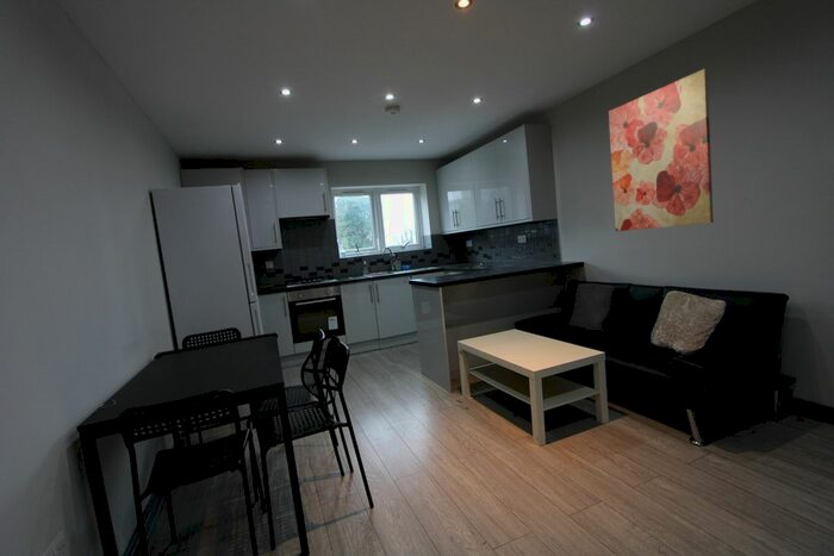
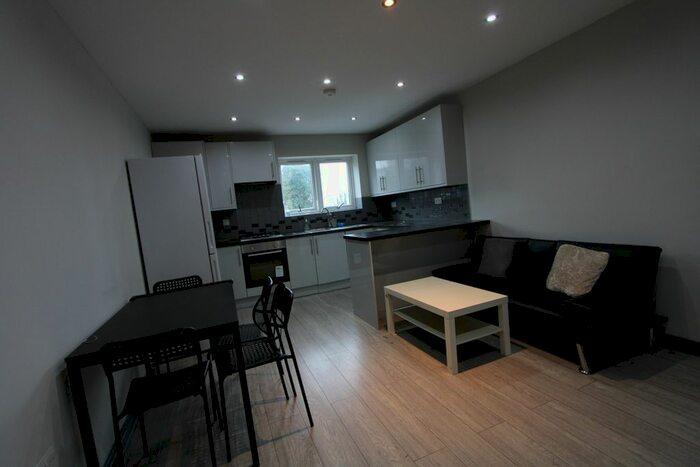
- wall art (655, 161)
